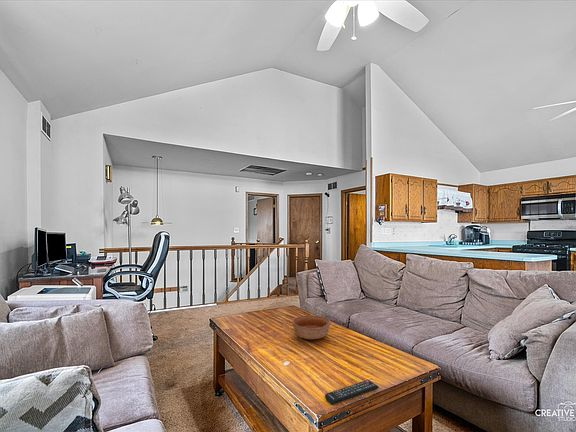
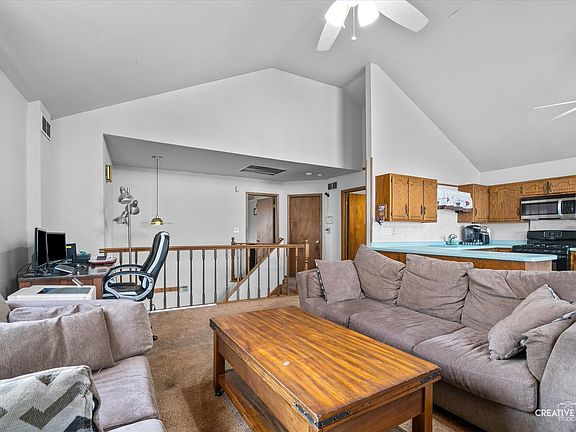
- bowl (311, 329)
- remote control (352, 392)
